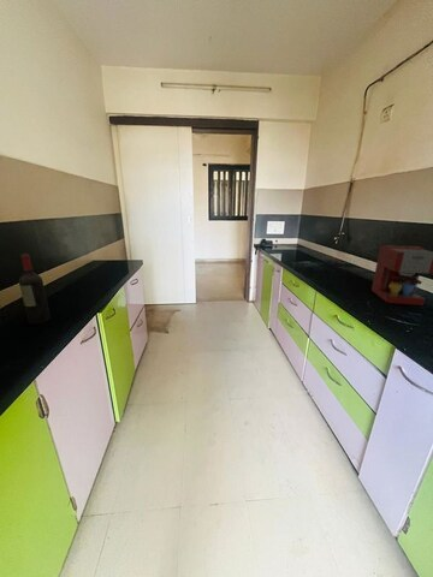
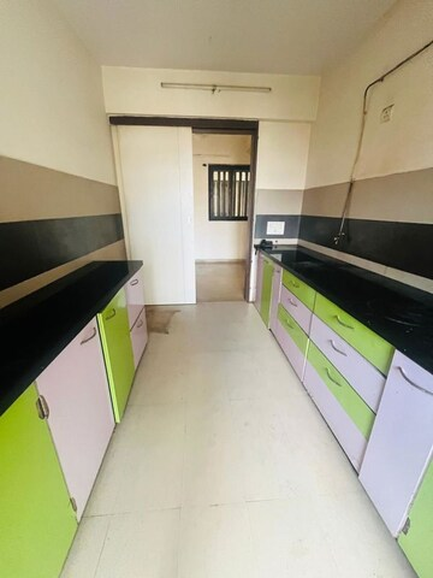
- coffee maker (401, 273)
- wine bottle (32, 288)
